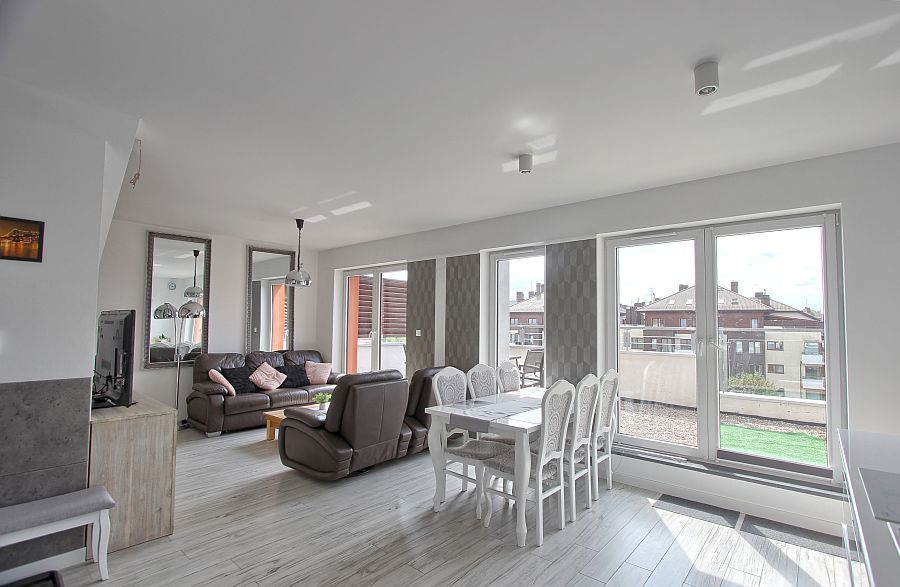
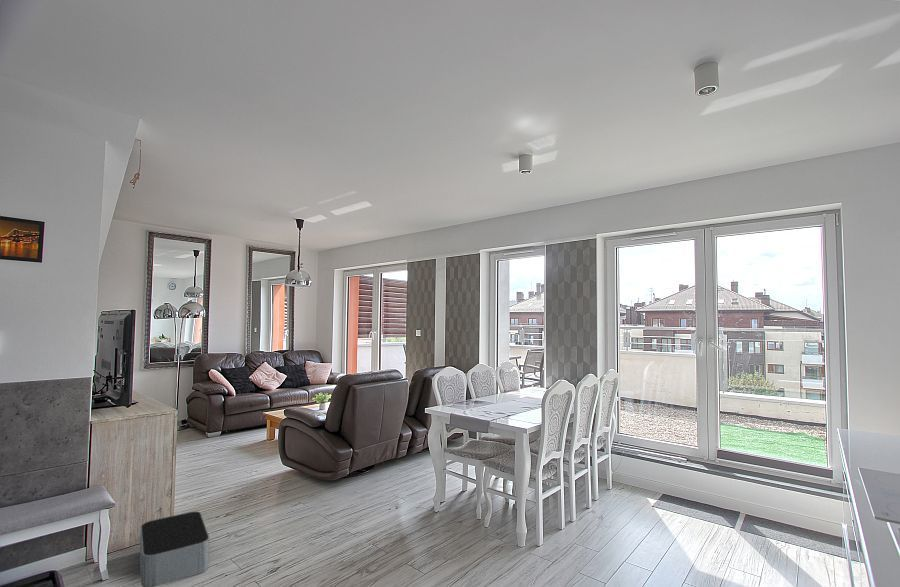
+ storage bin (173, 545)
